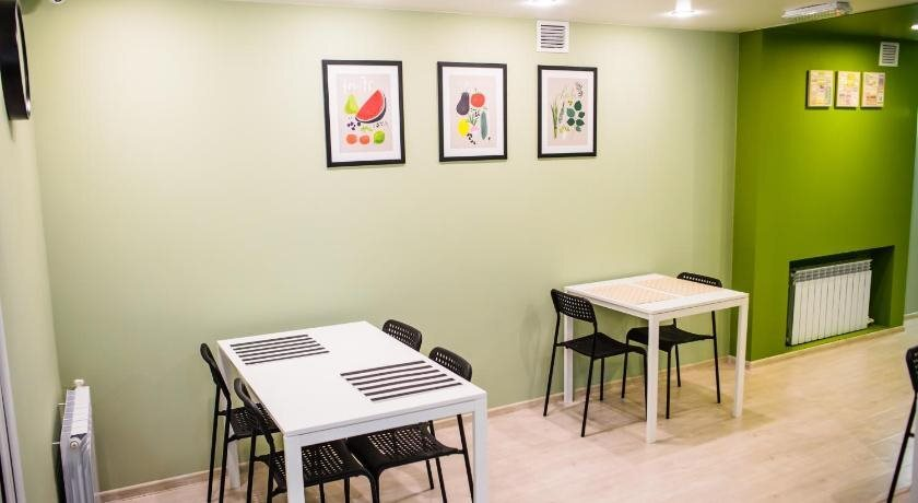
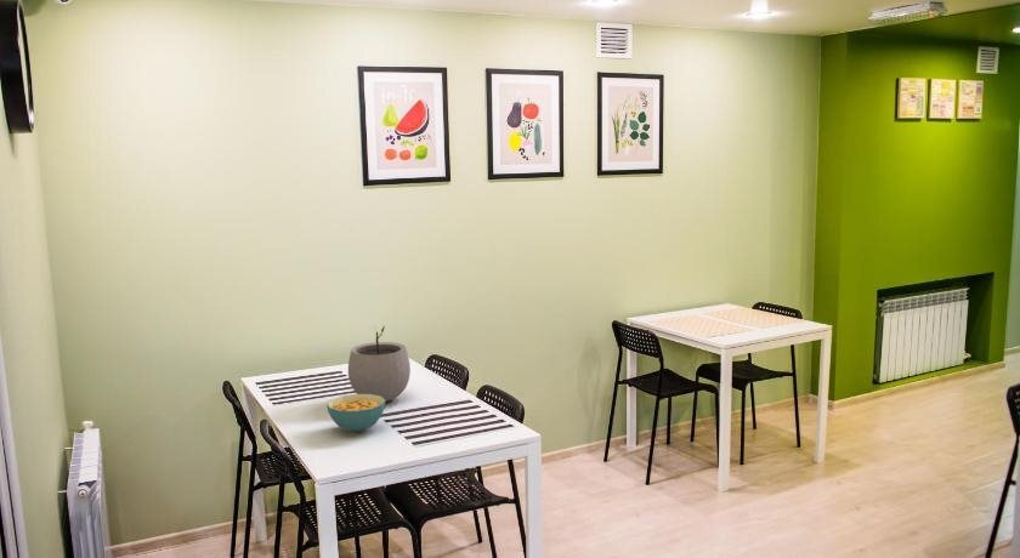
+ cereal bowl (356, 415)
+ plant pot (379, 363)
